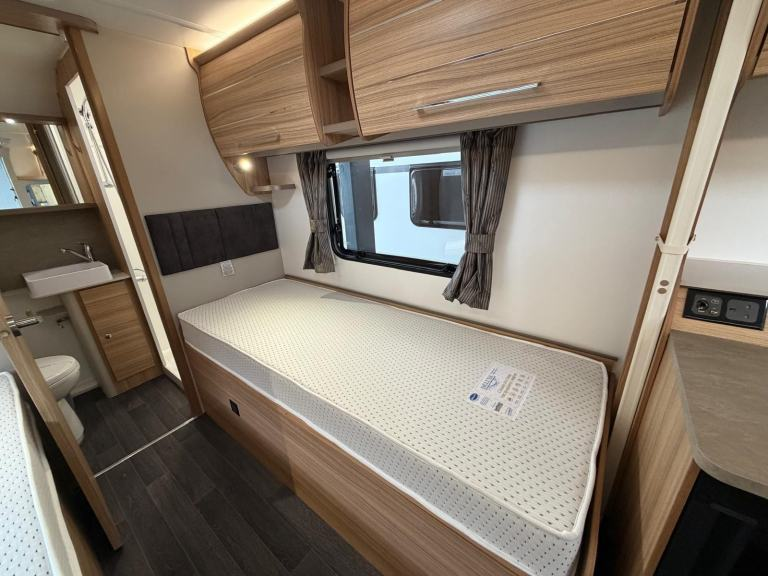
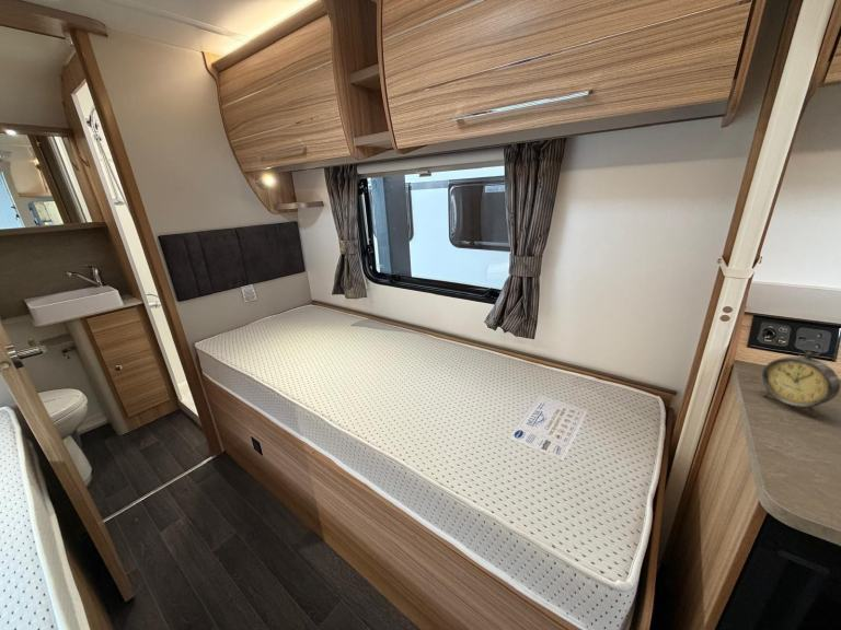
+ alarm clock (802, 374)
